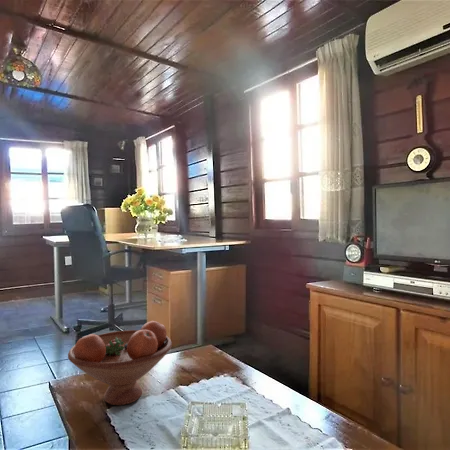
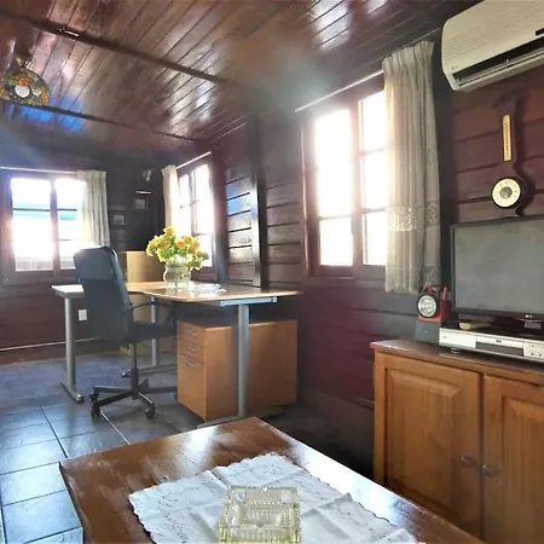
- fruit bowl (122, 361)
